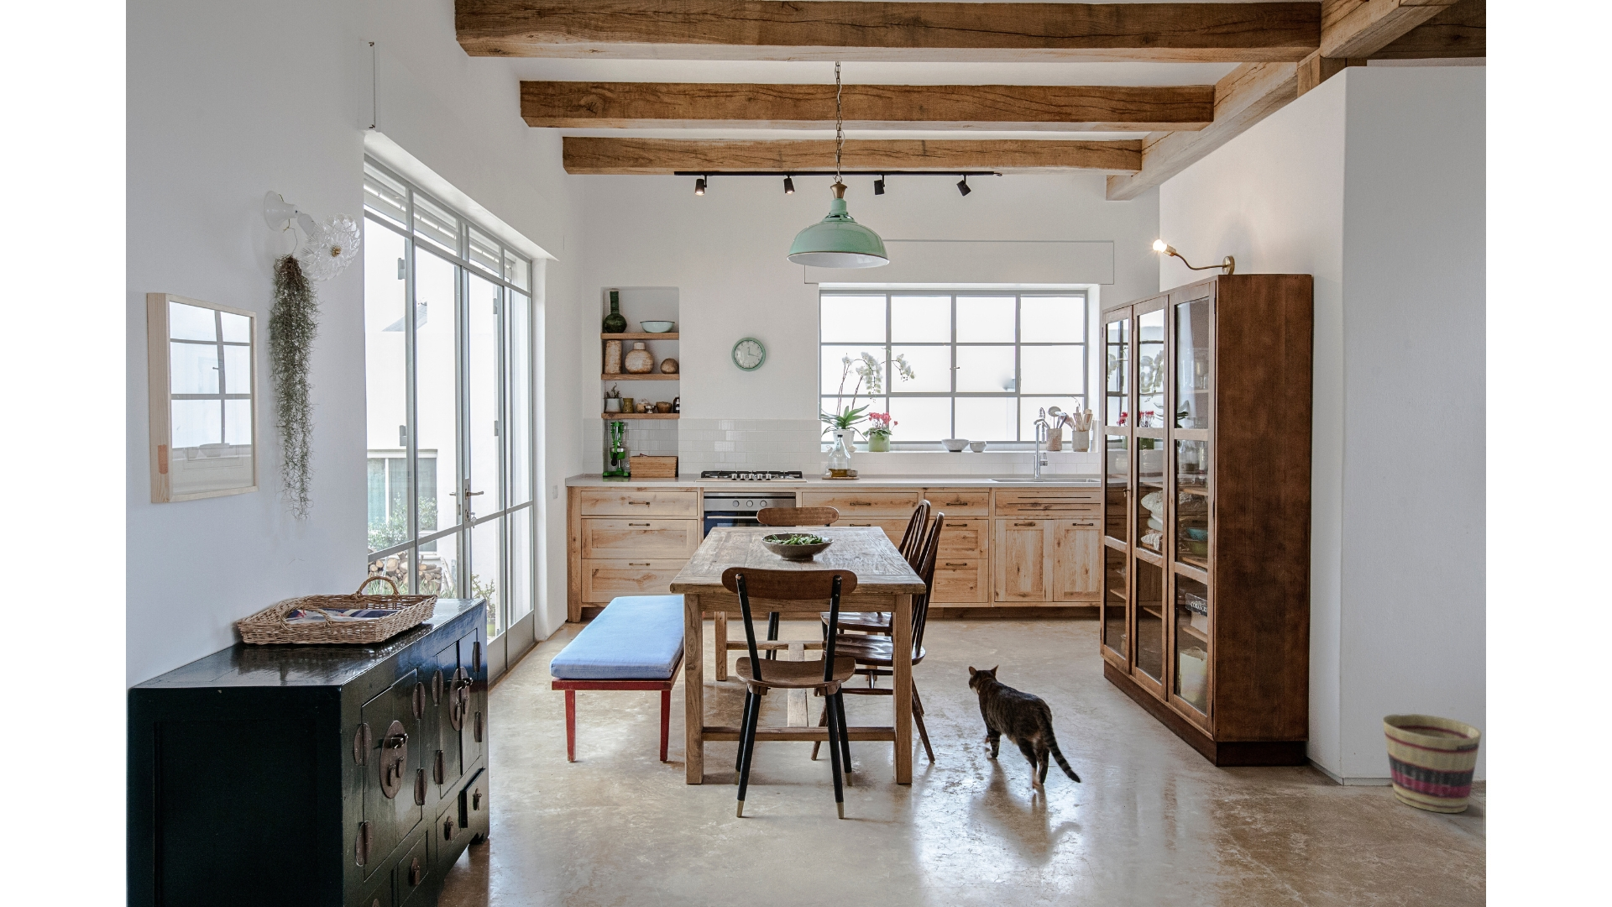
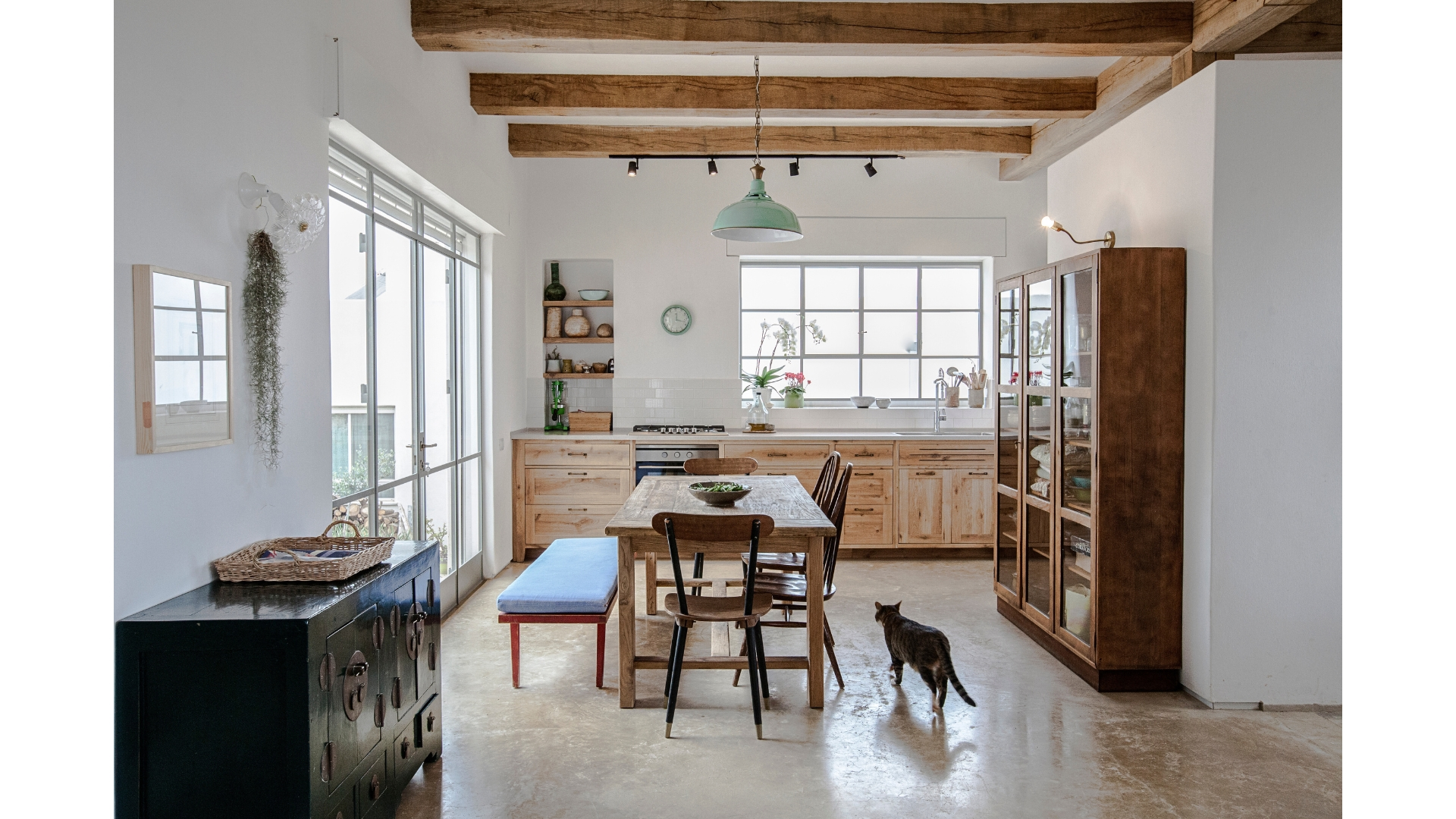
- basket (1429, 763)
